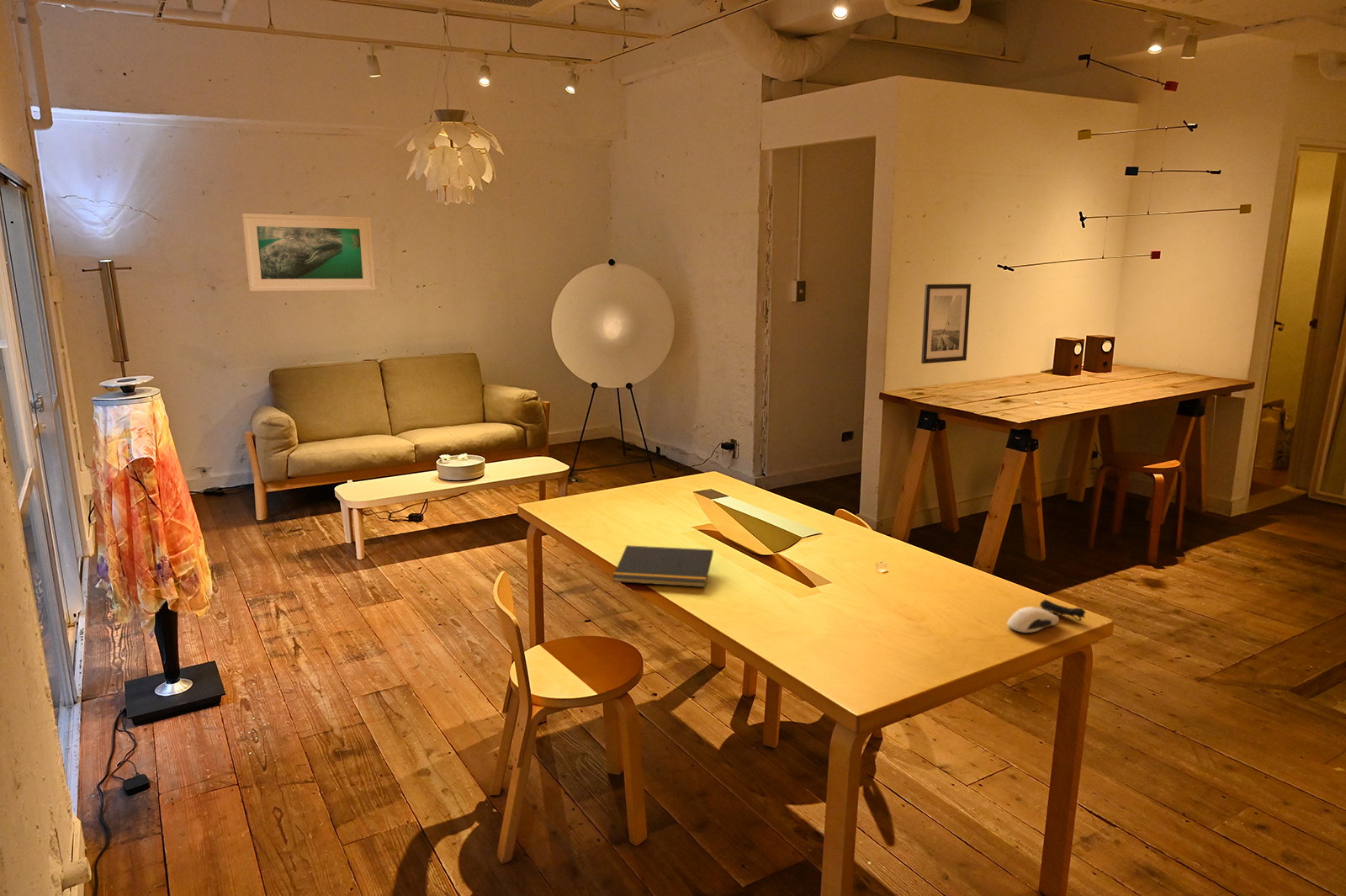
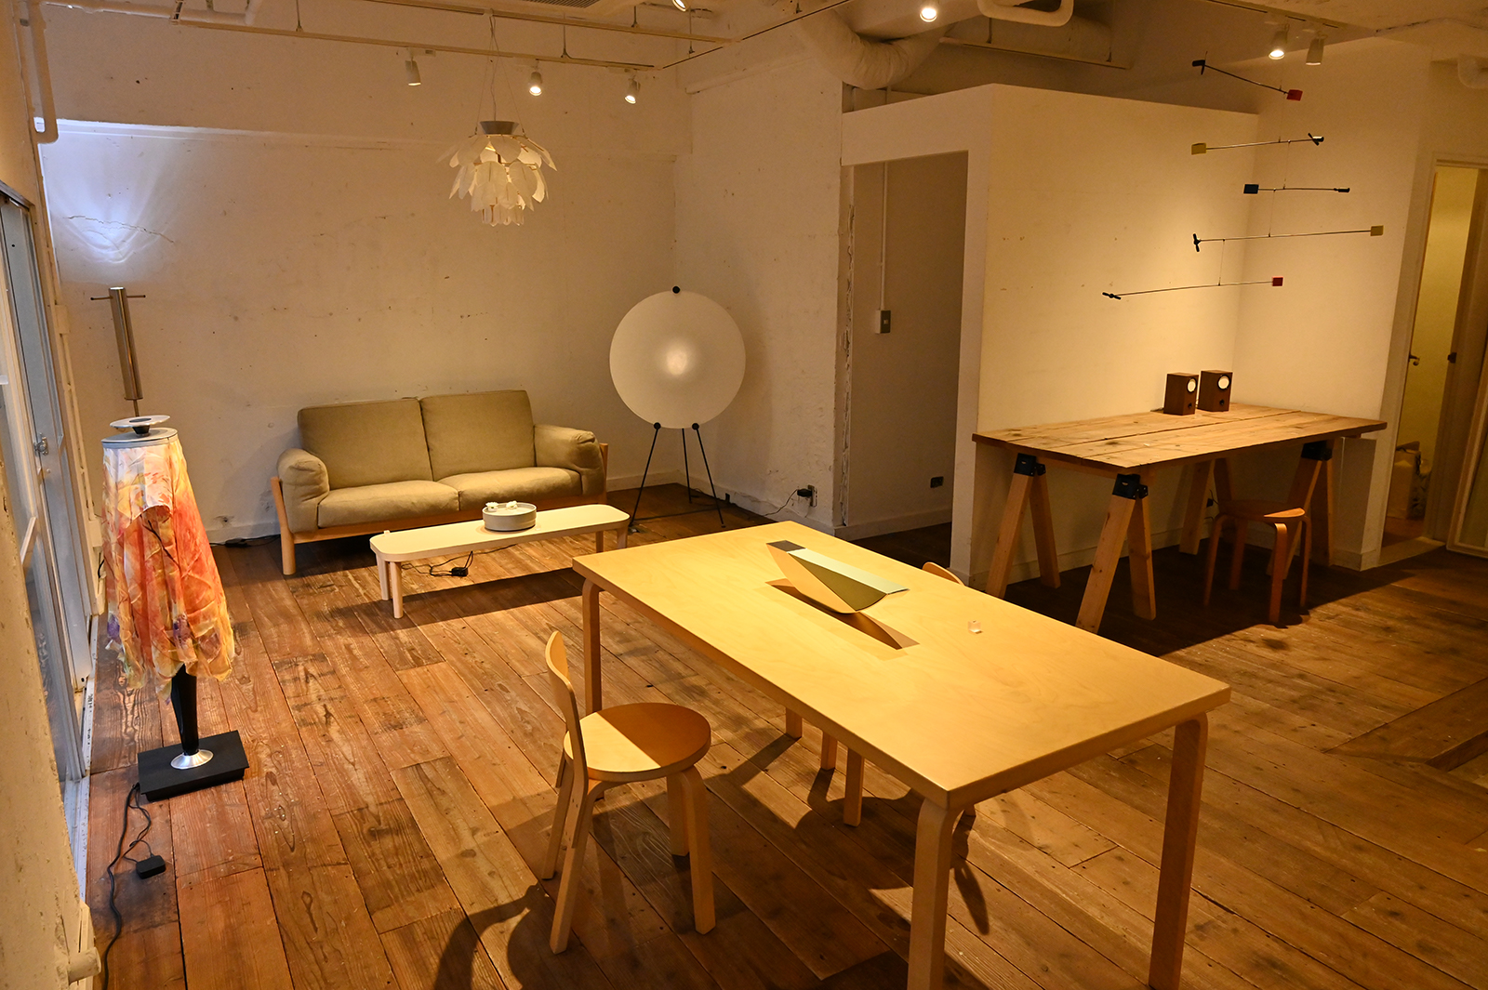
- notepad (664, 565)
- computer mouse (1041, 614)
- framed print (311, 253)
- wall art (946, 323)
